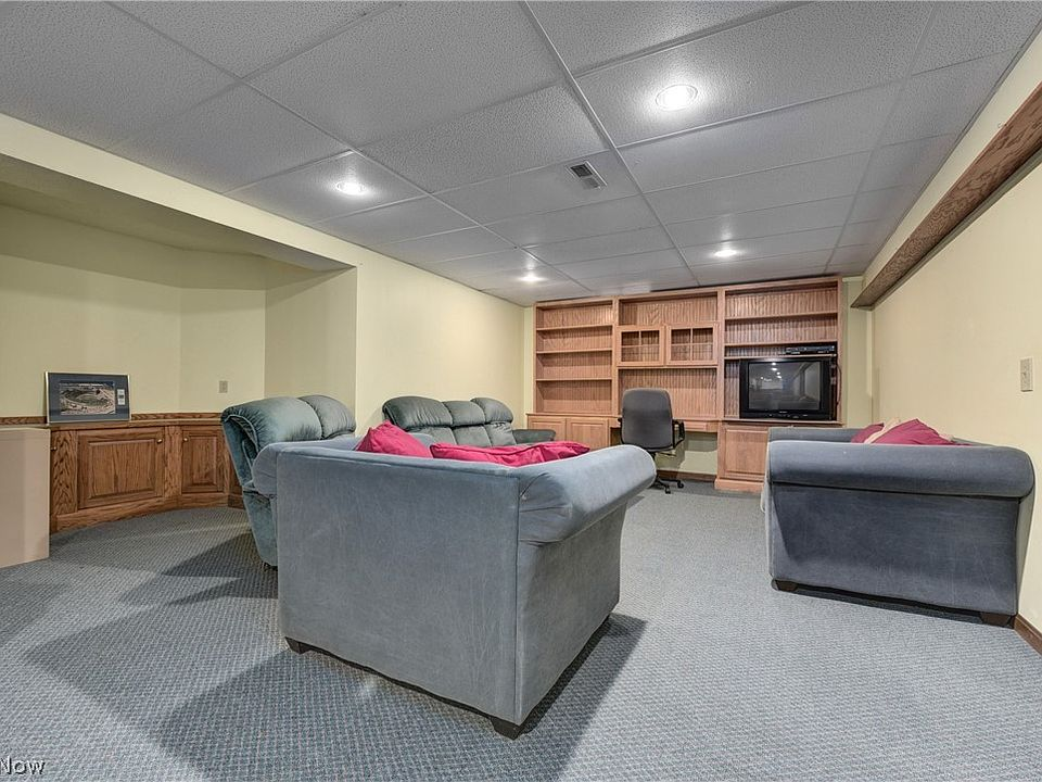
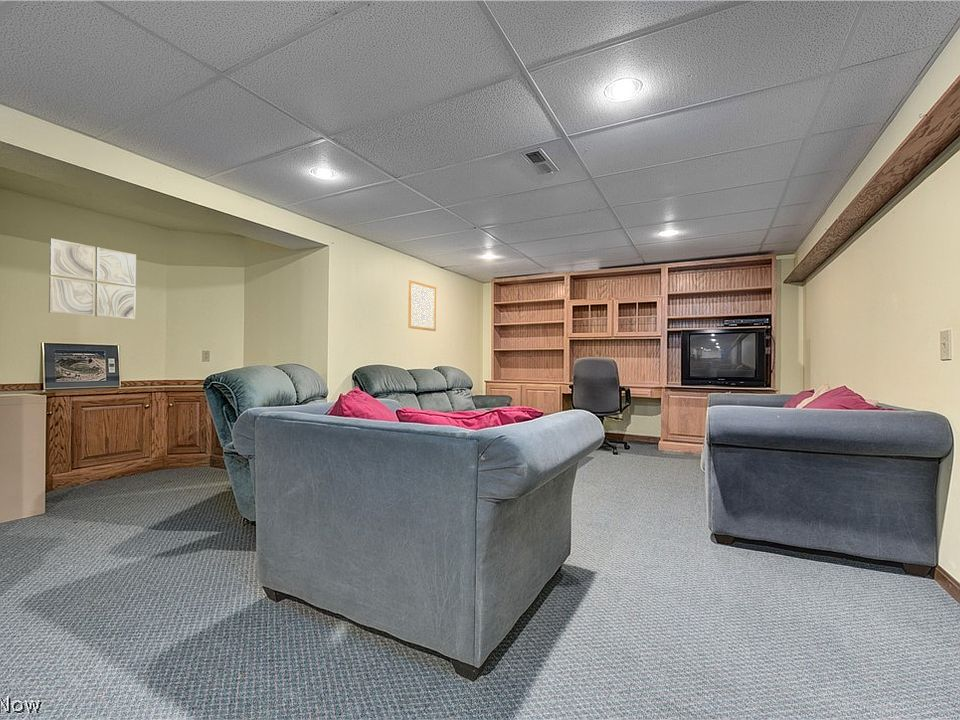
+ wall art (421, 306)
+ wall art (94, 282)
